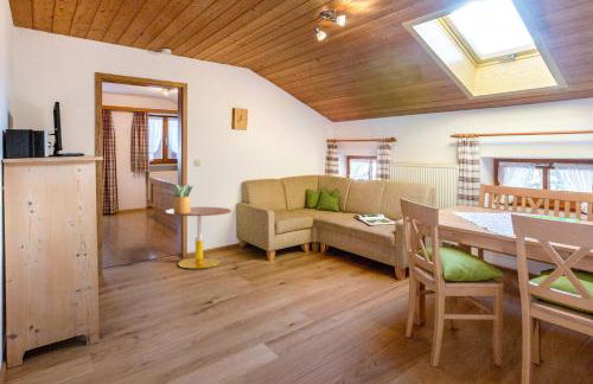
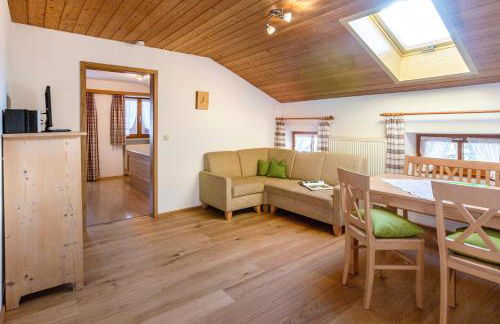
- side table (198, 236)
- potted plant (180, 197)
